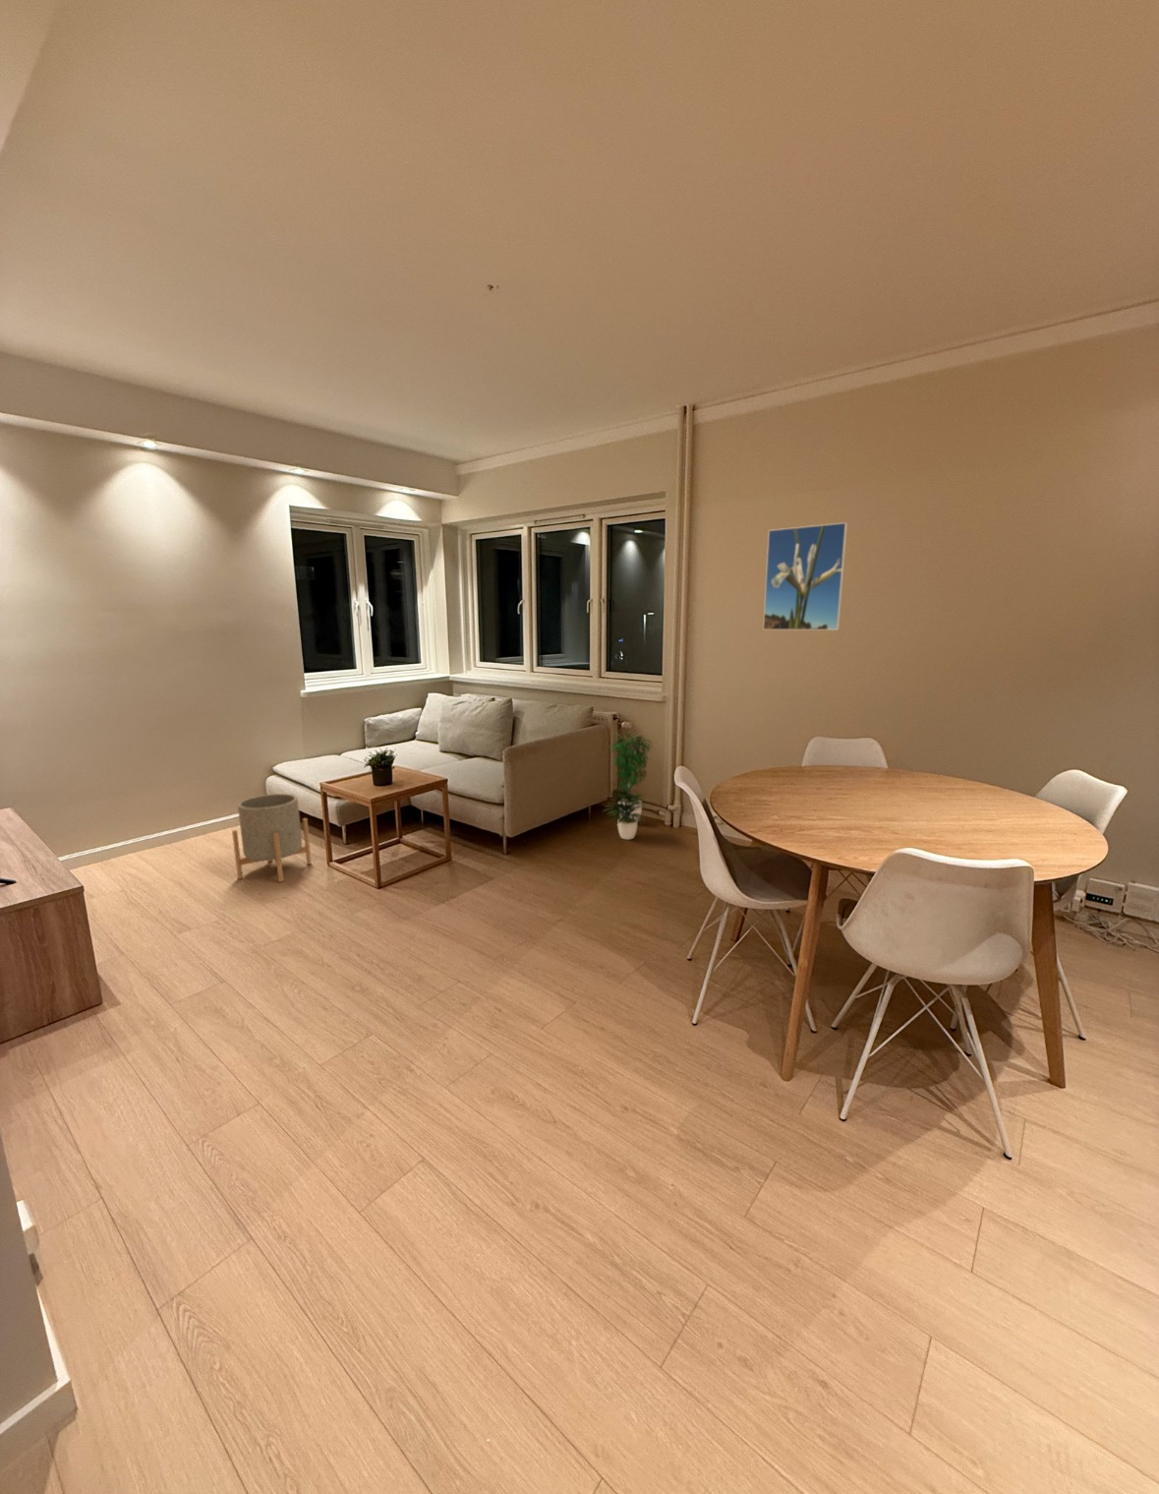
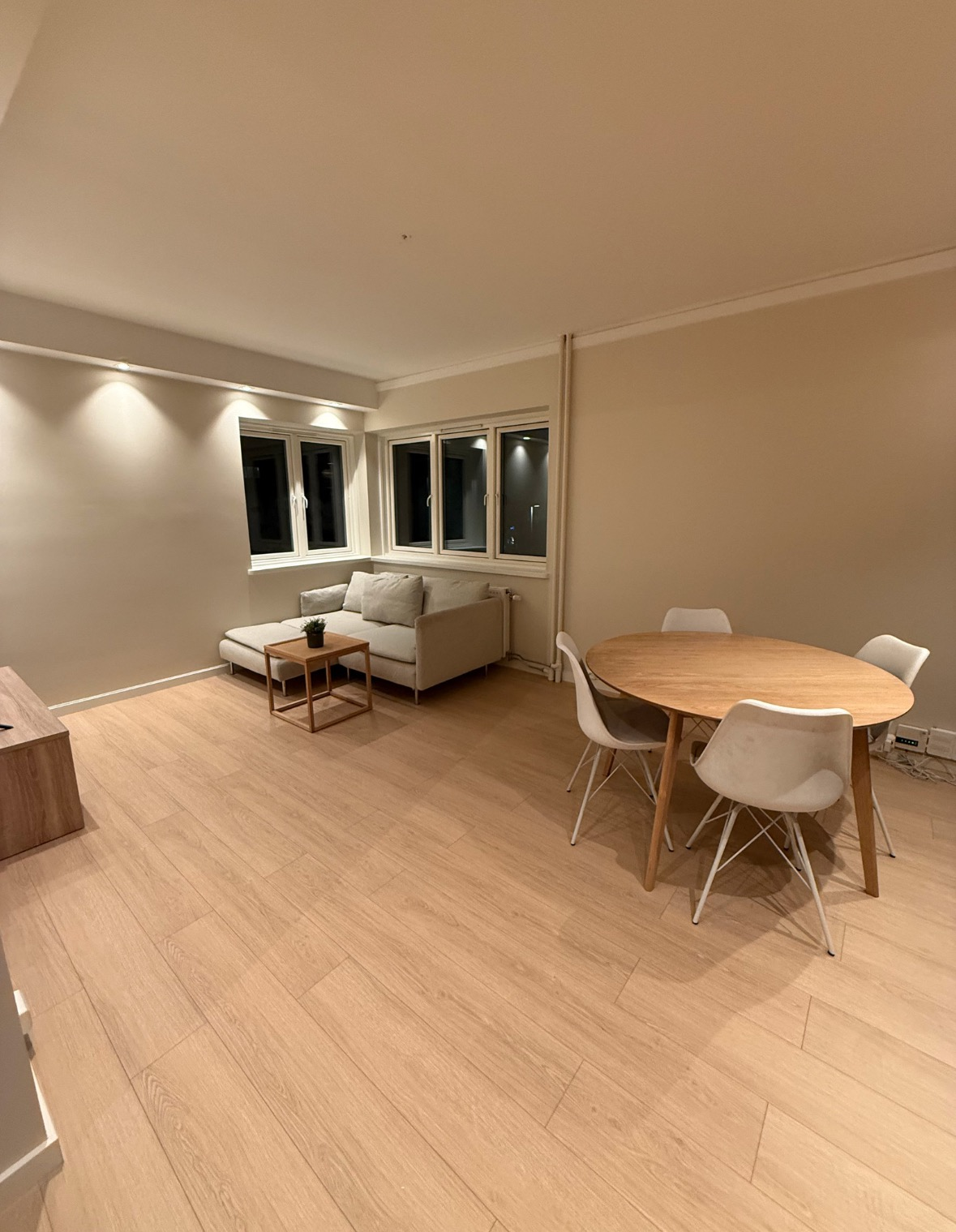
- potted plant (627, 780)
- planter (272, 836)
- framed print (803, 578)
